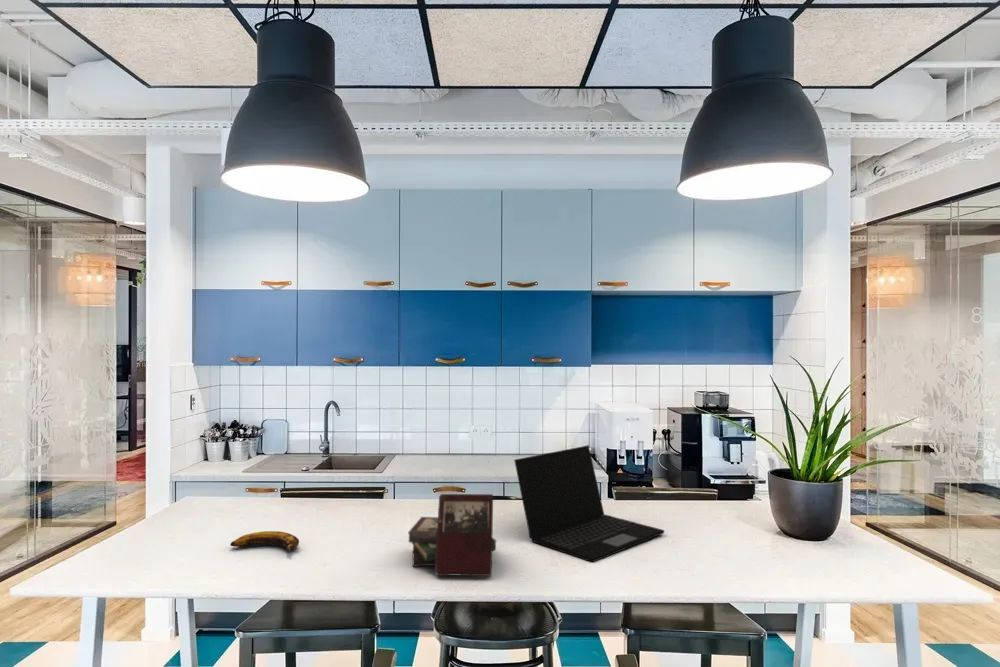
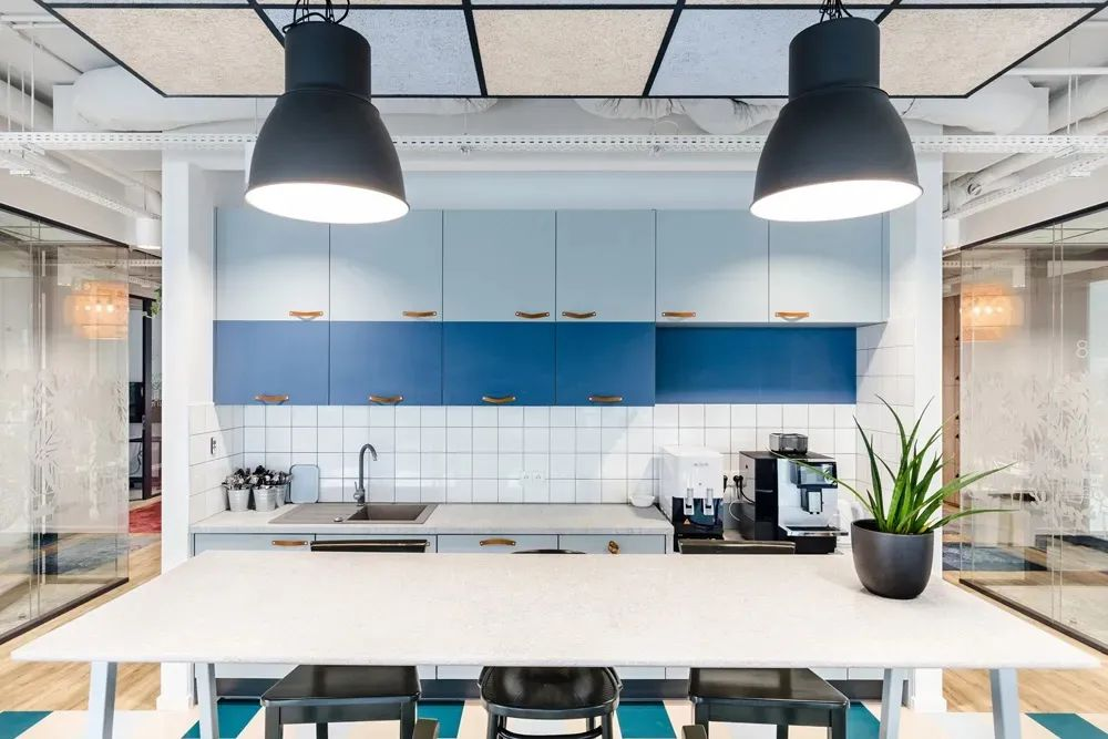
- laptop (589, 496)
- book (452, 527)
- banana (267, 542)
